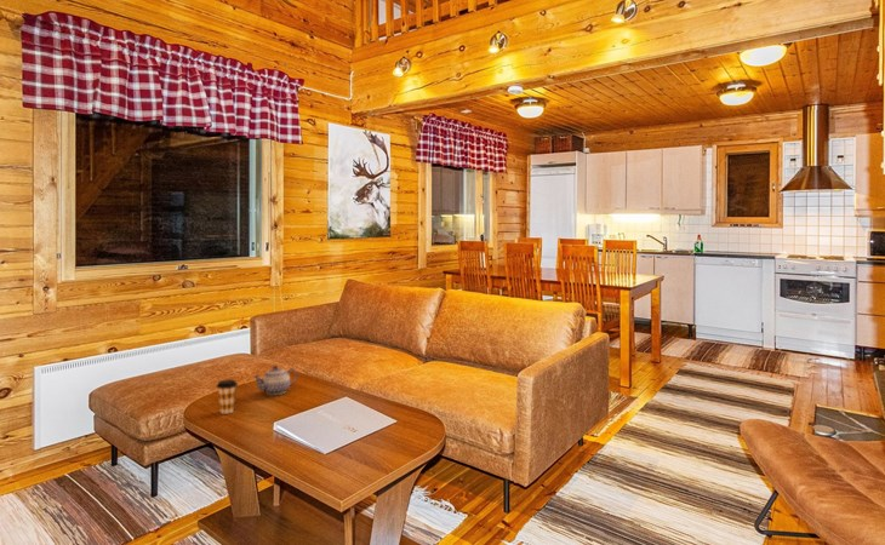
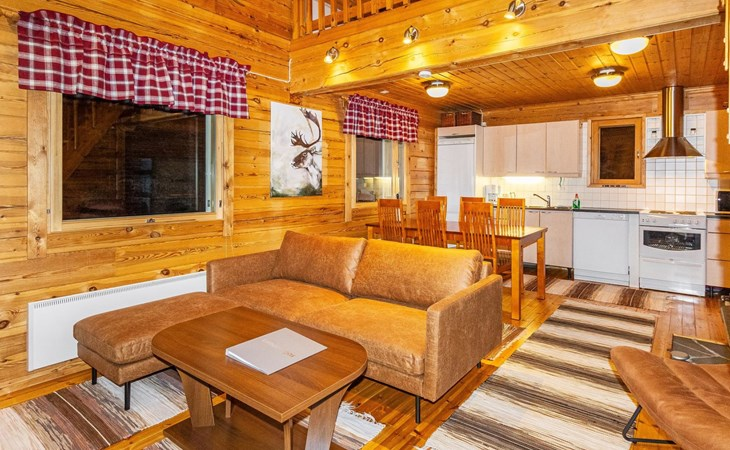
- coffee cup (227, 396)
- teapot (275, 379)
